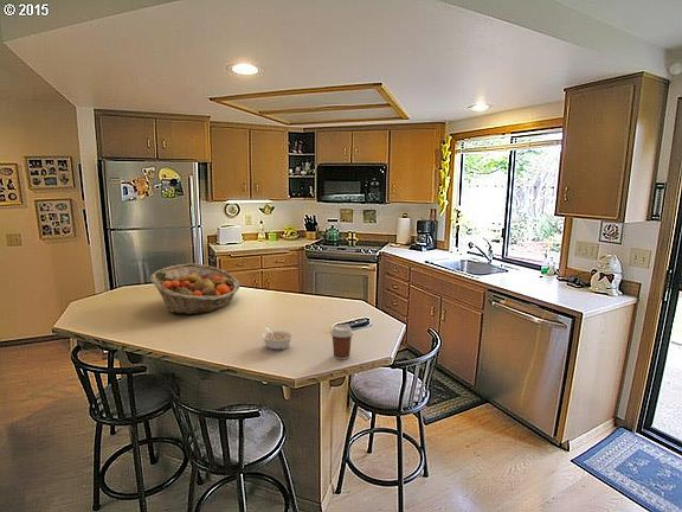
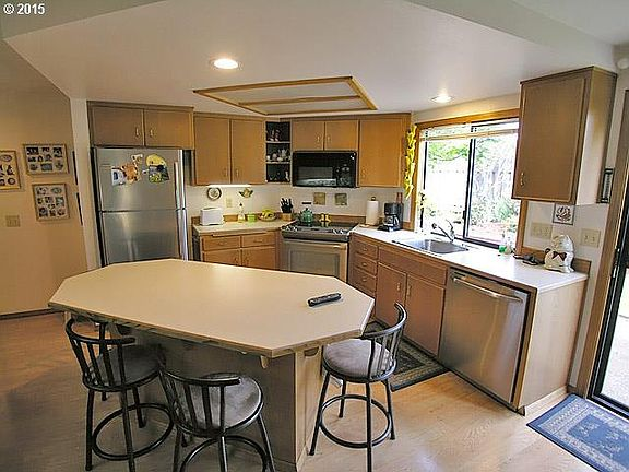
- coffee cup (341, 341)
- fruit basket (197, 287)
- legume (276, 339)
